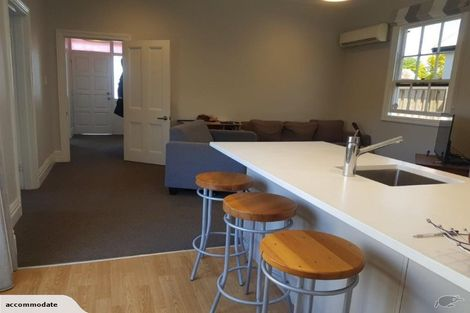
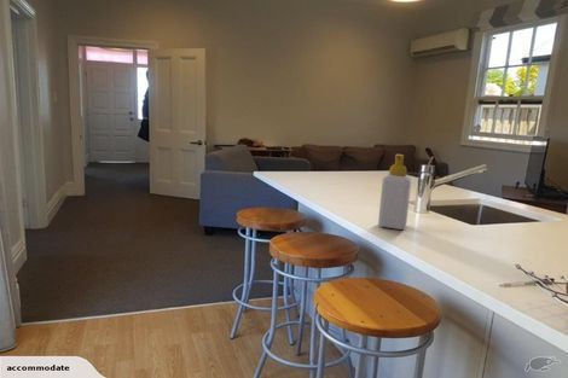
+ soap bottle (395, 191)
